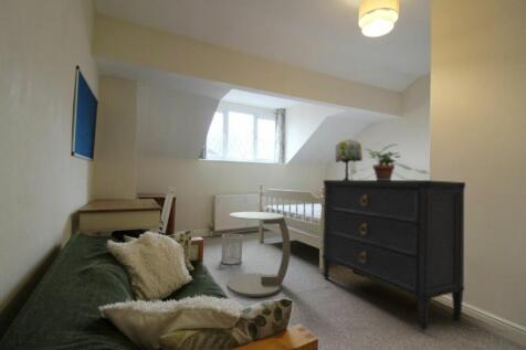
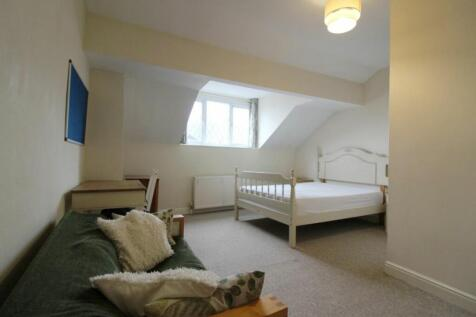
- table lamp (348, 159)
- wastebasket (231, 248)
- side table (282, 253)
- potted plant (379, 161)
- dresser (381, 237)
